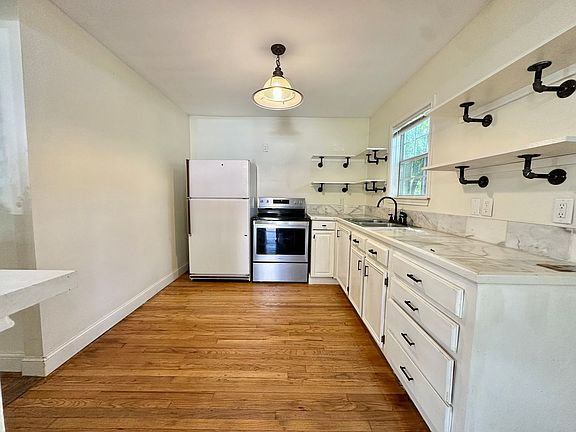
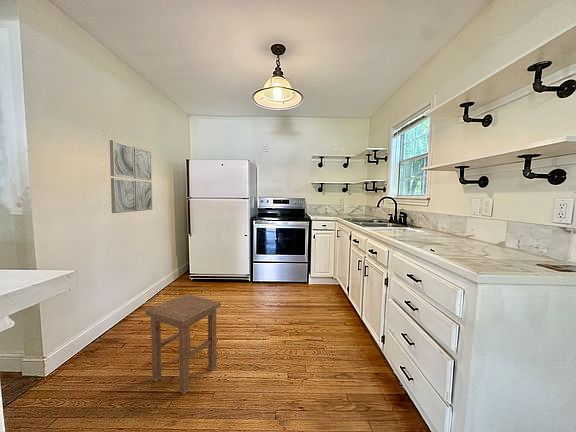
+ stool (185, 340)
+ wall art (133, 178)
